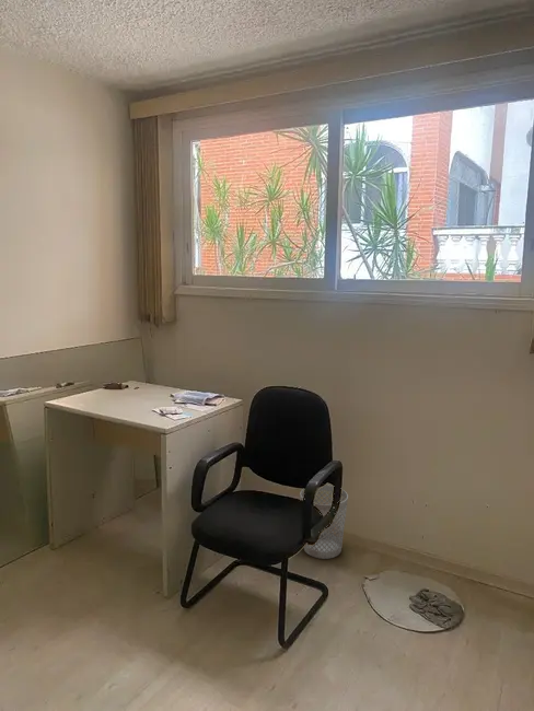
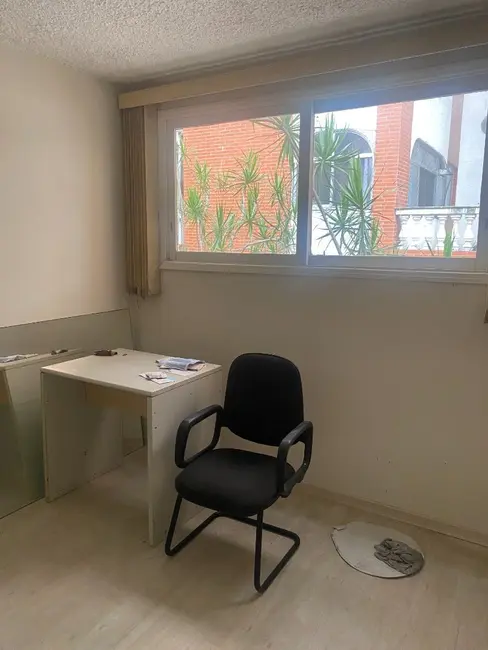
- wastebasket (328, 527)
